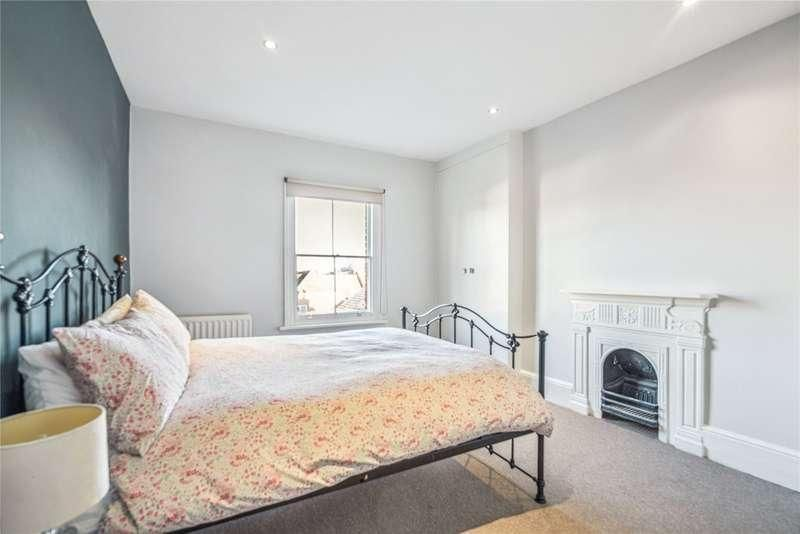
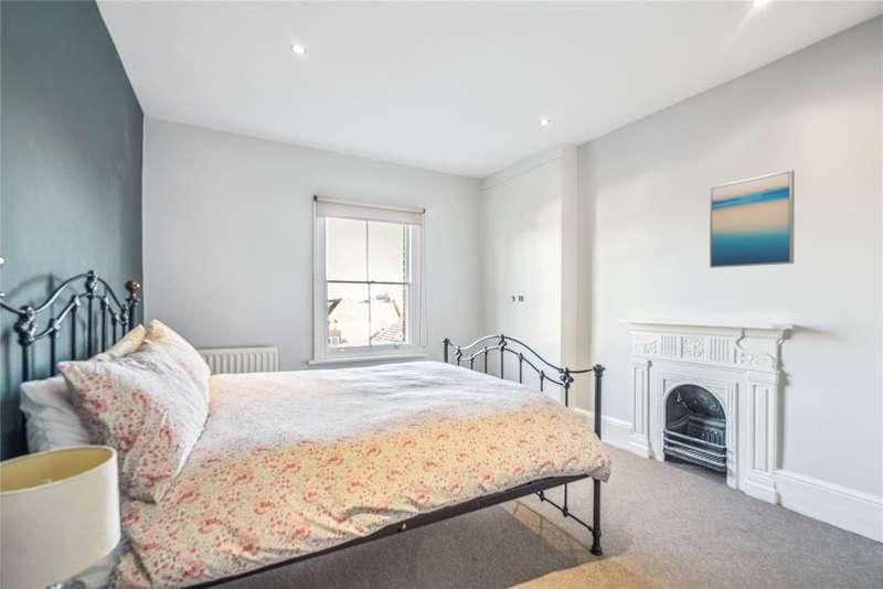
+ wall art (748, 222)
